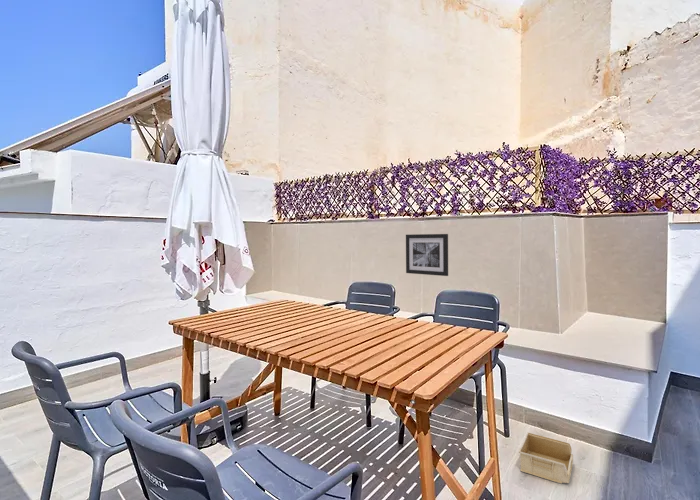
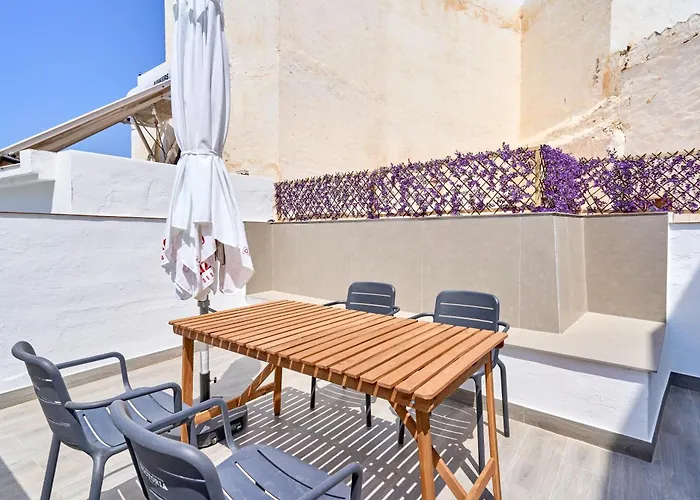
- wall art (426, 254)
- storage bin (546, 457)
